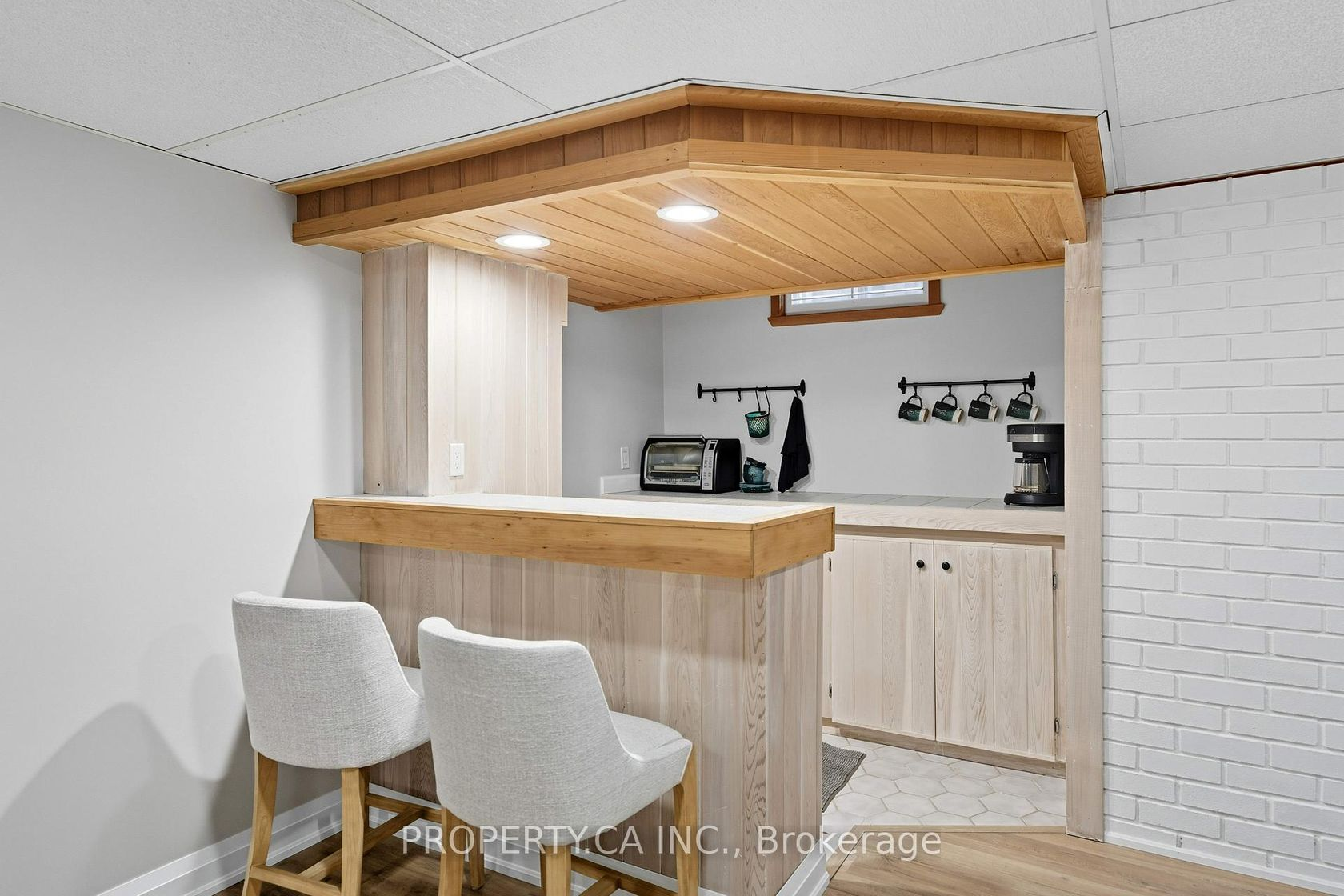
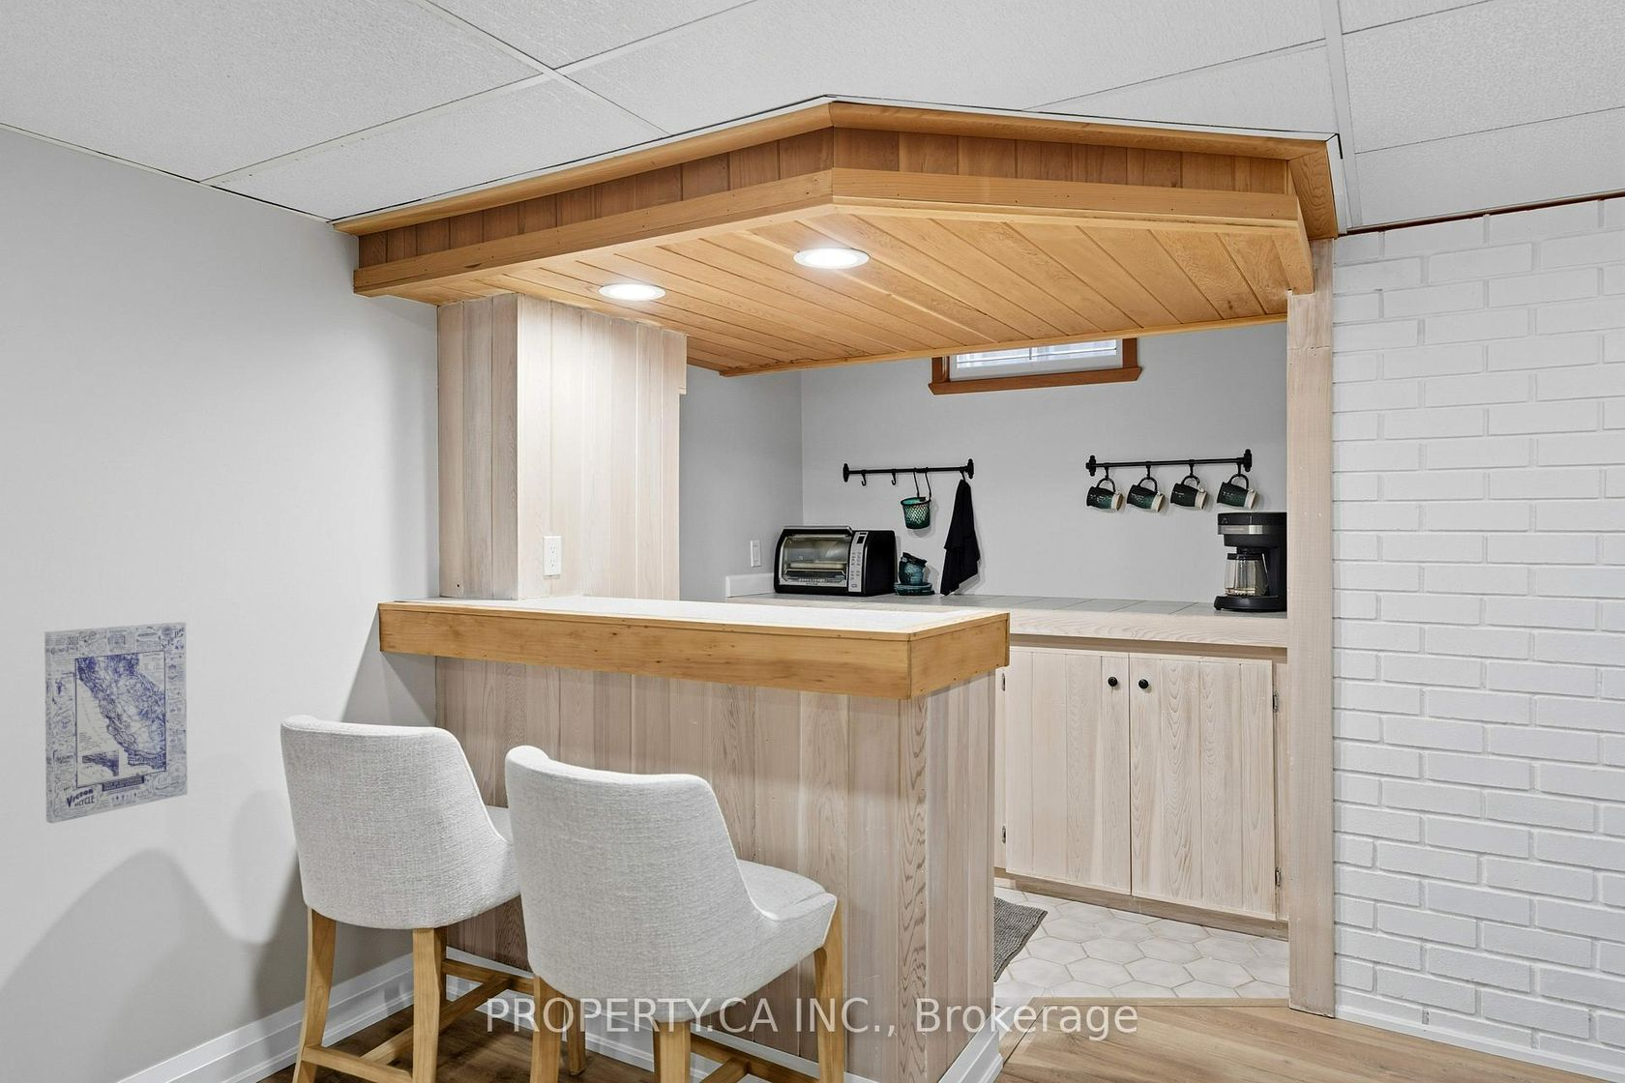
+ wall art (118, 717)
